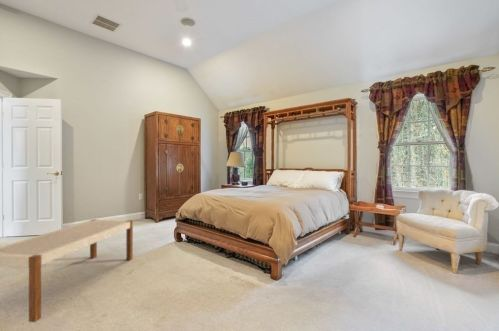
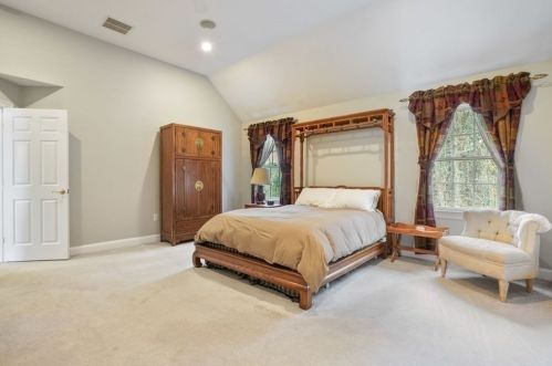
- bench (71, 252)
